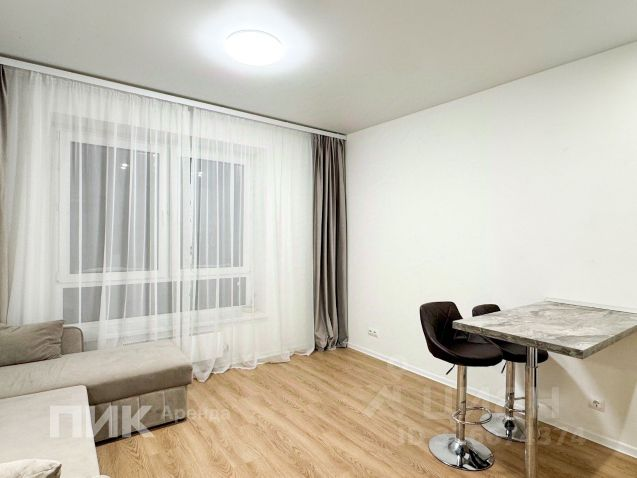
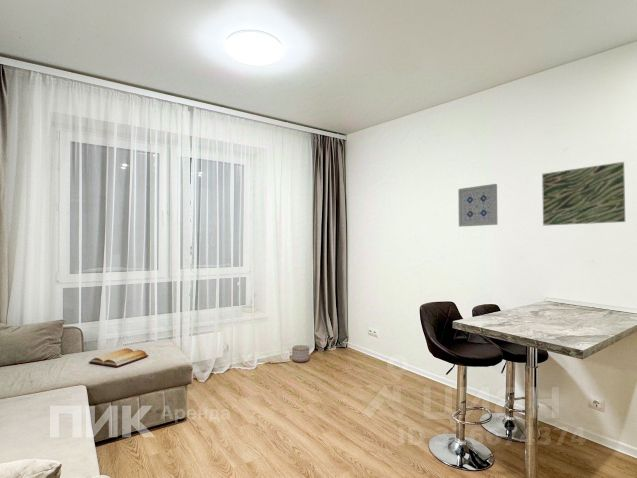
+ wall art (580, 196)
+ wall art (477, 206)
+ bible (119, 356)
+ planter (300, 353)
